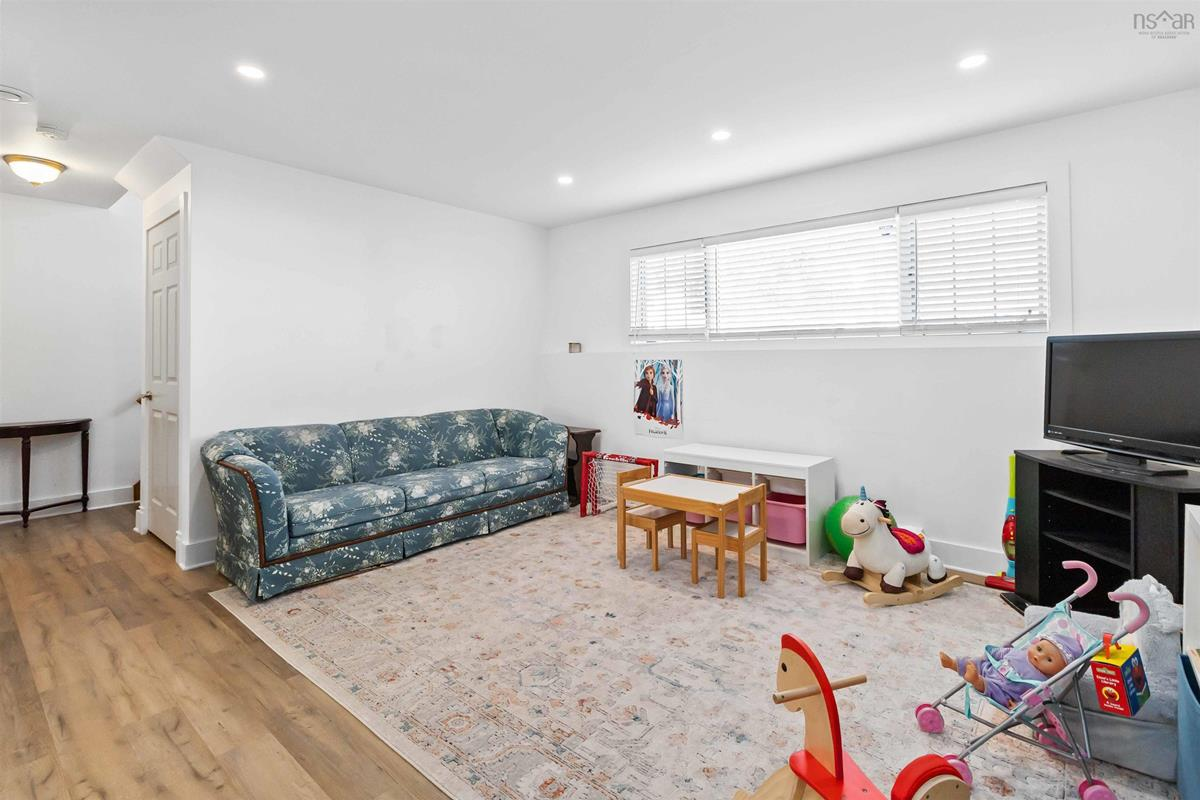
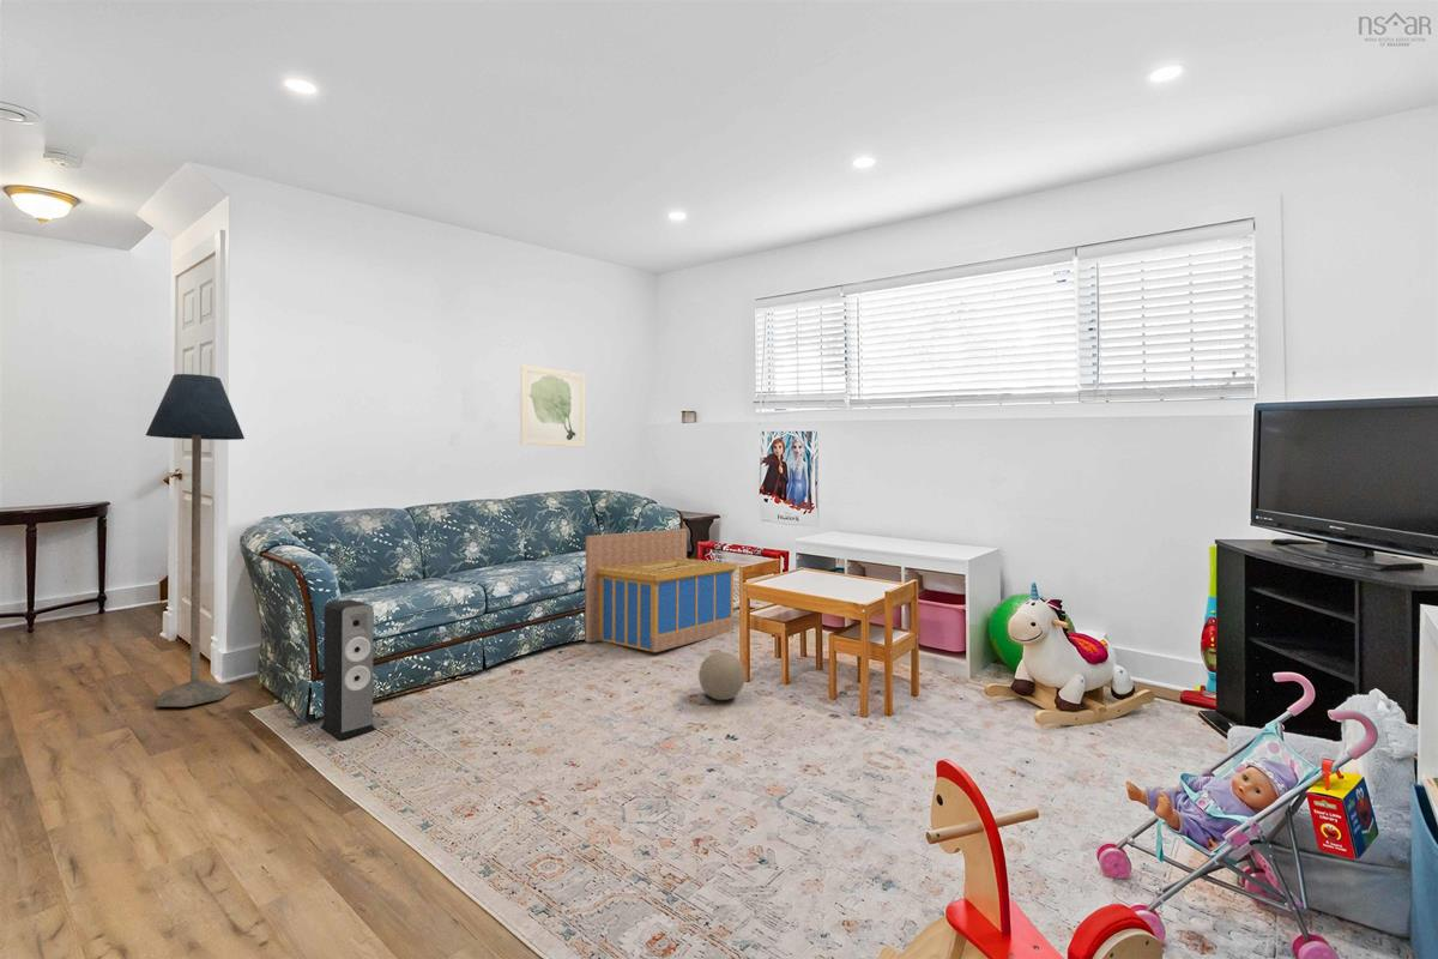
+ wall art (554, 408)
+ speaker (348, 665)
+ storage bin (666, 584)
+ ball (721, 675)
+ floor lamp (195, 536)
